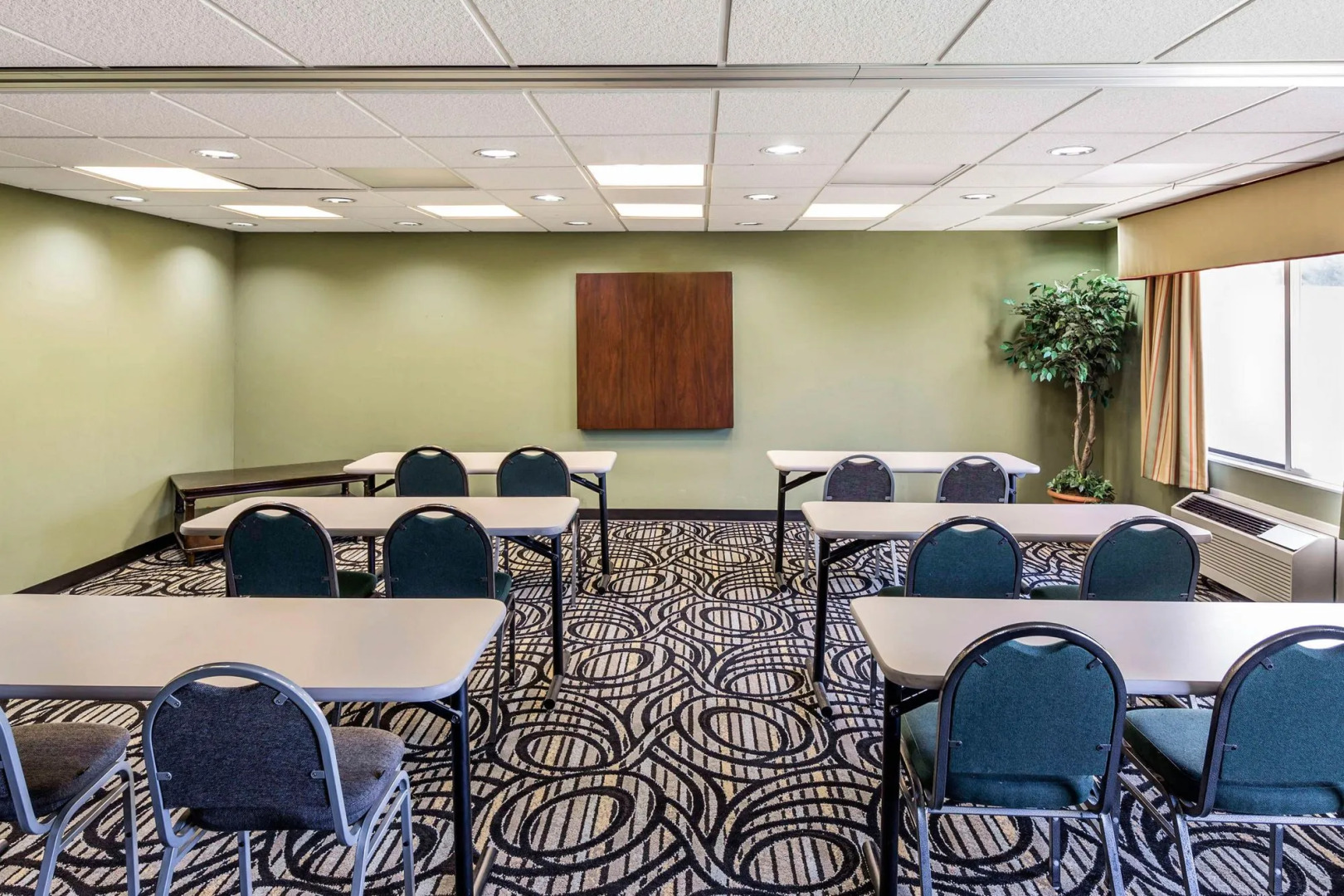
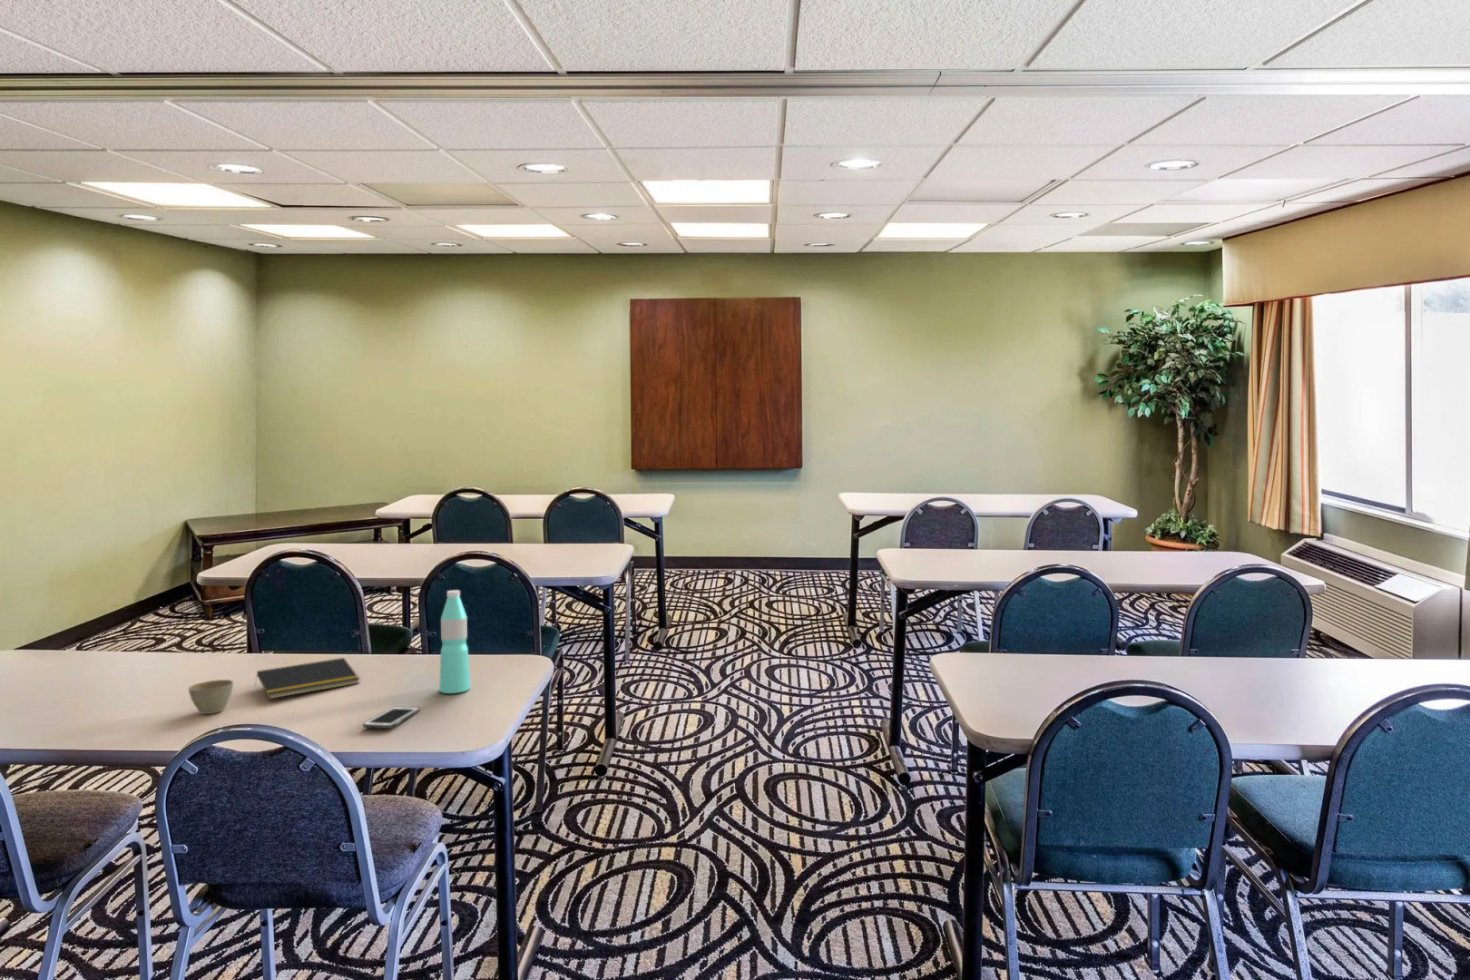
+ flower pot (211, 698)
+ notepad (308, 677)
+ water bottle (454, 640)
+ cell phone (392, 716)
